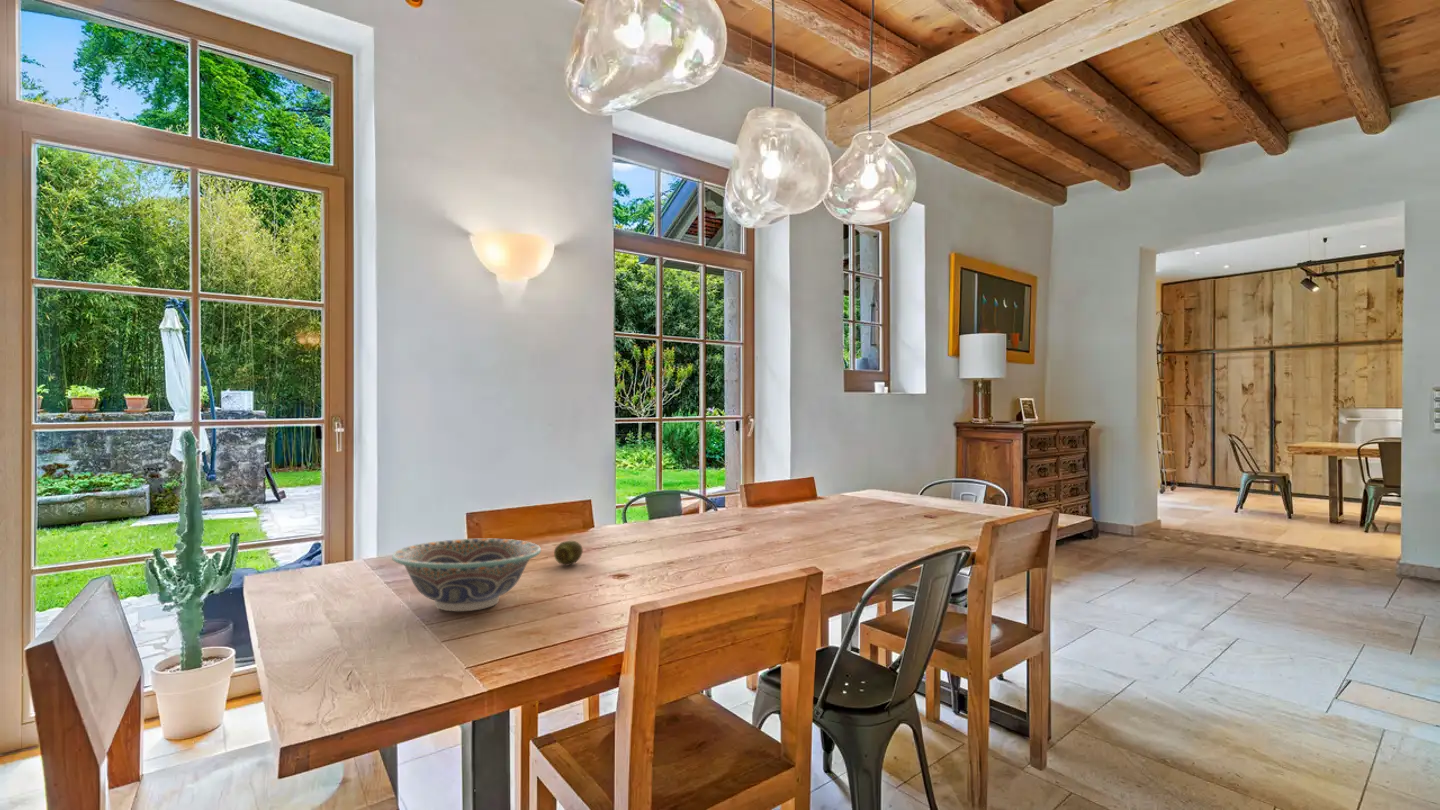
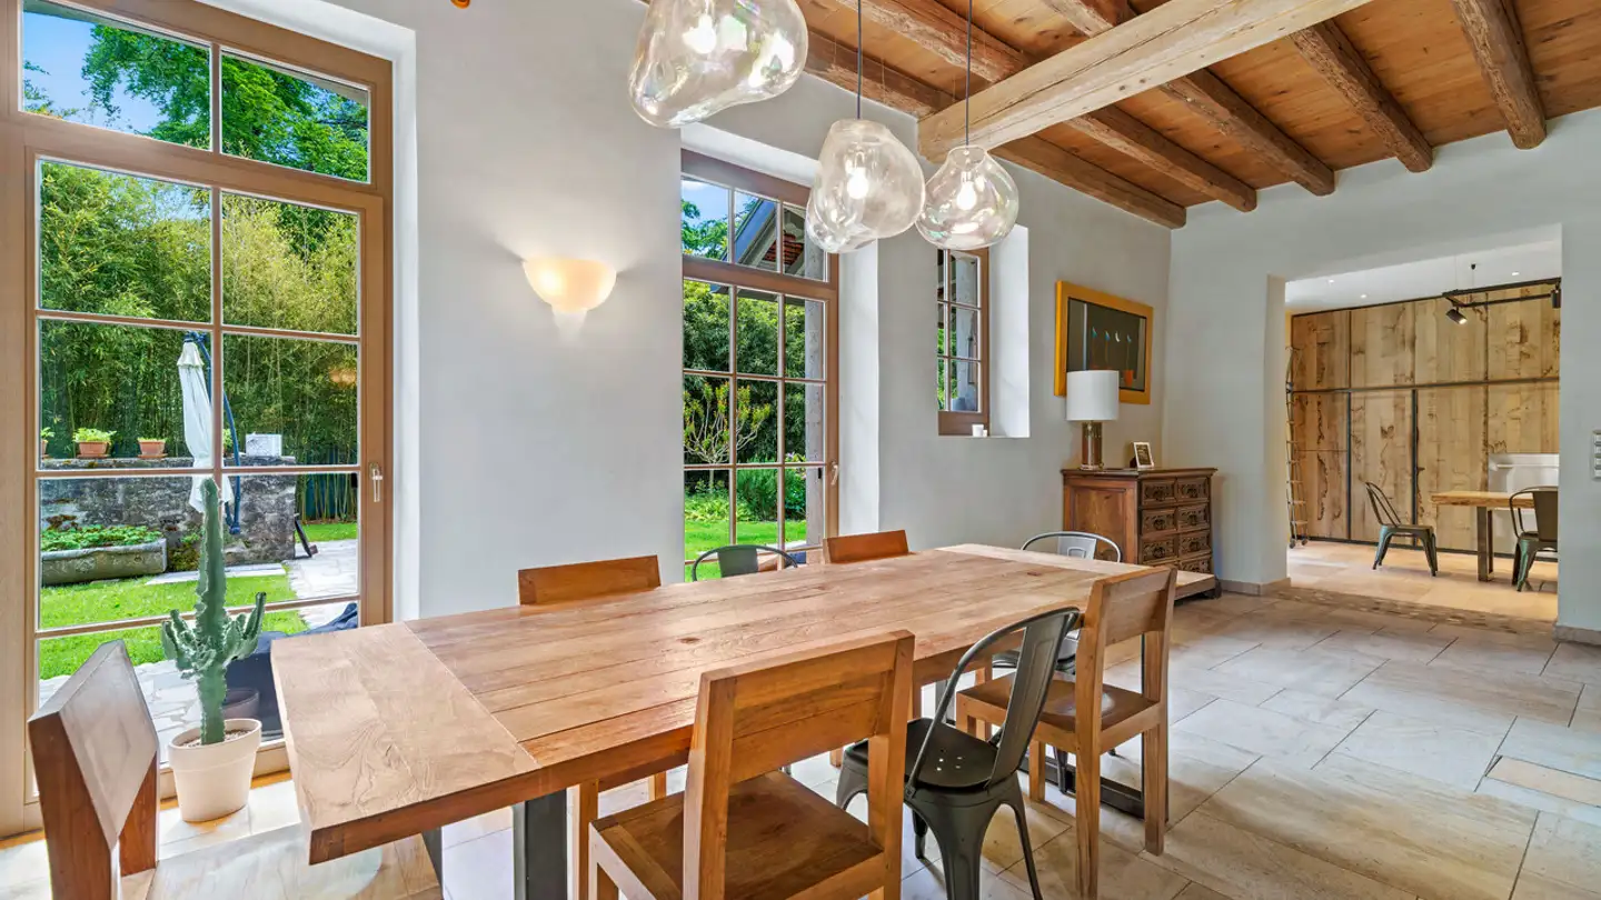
- fruit (568, 552)
- decorative bowl (469, 575)
